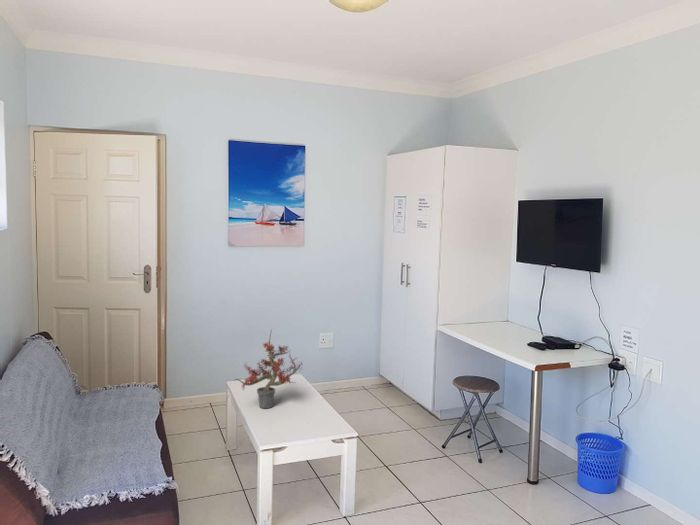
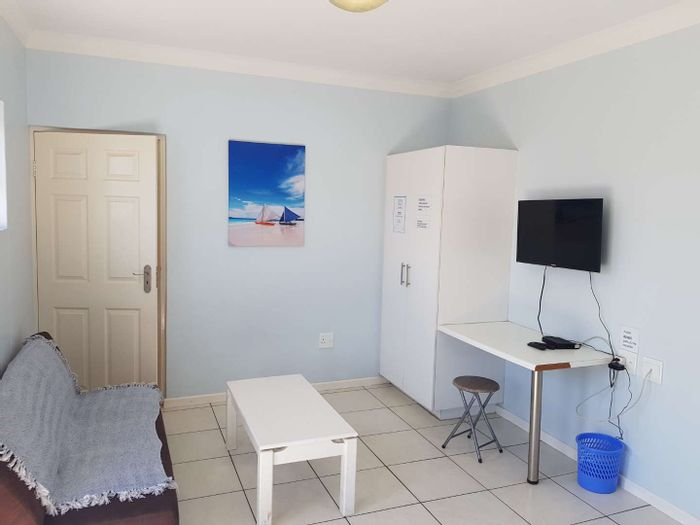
- potted plant (269, 366)
